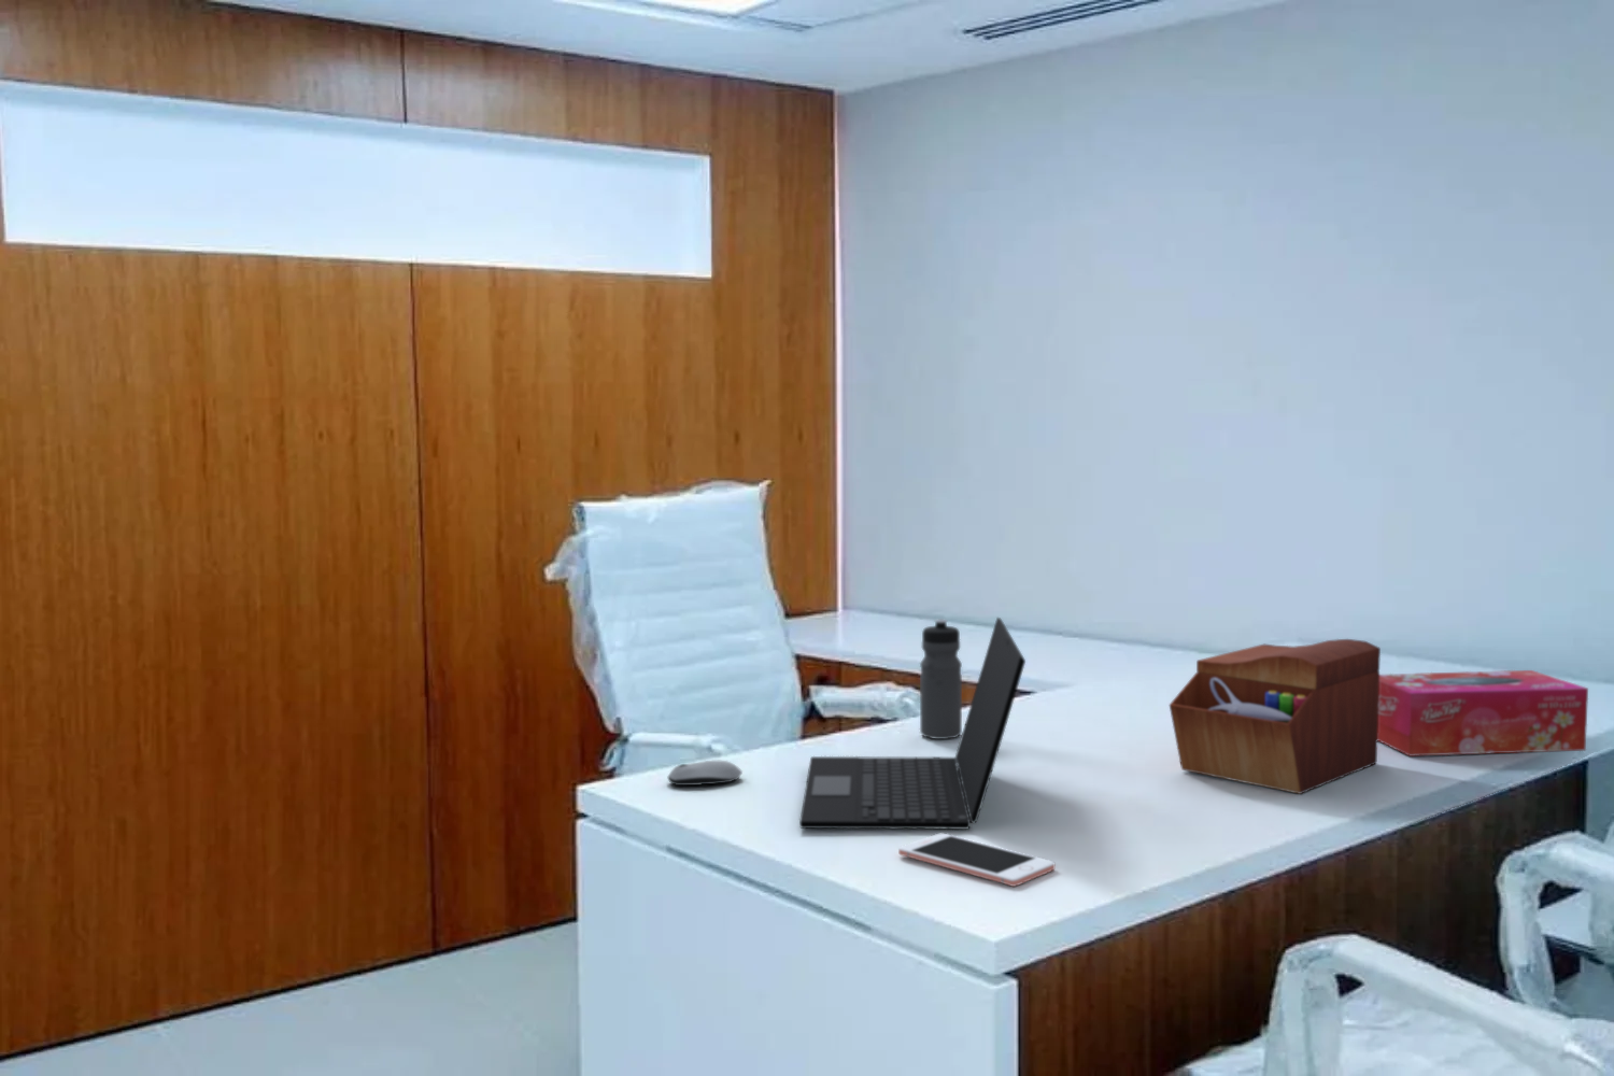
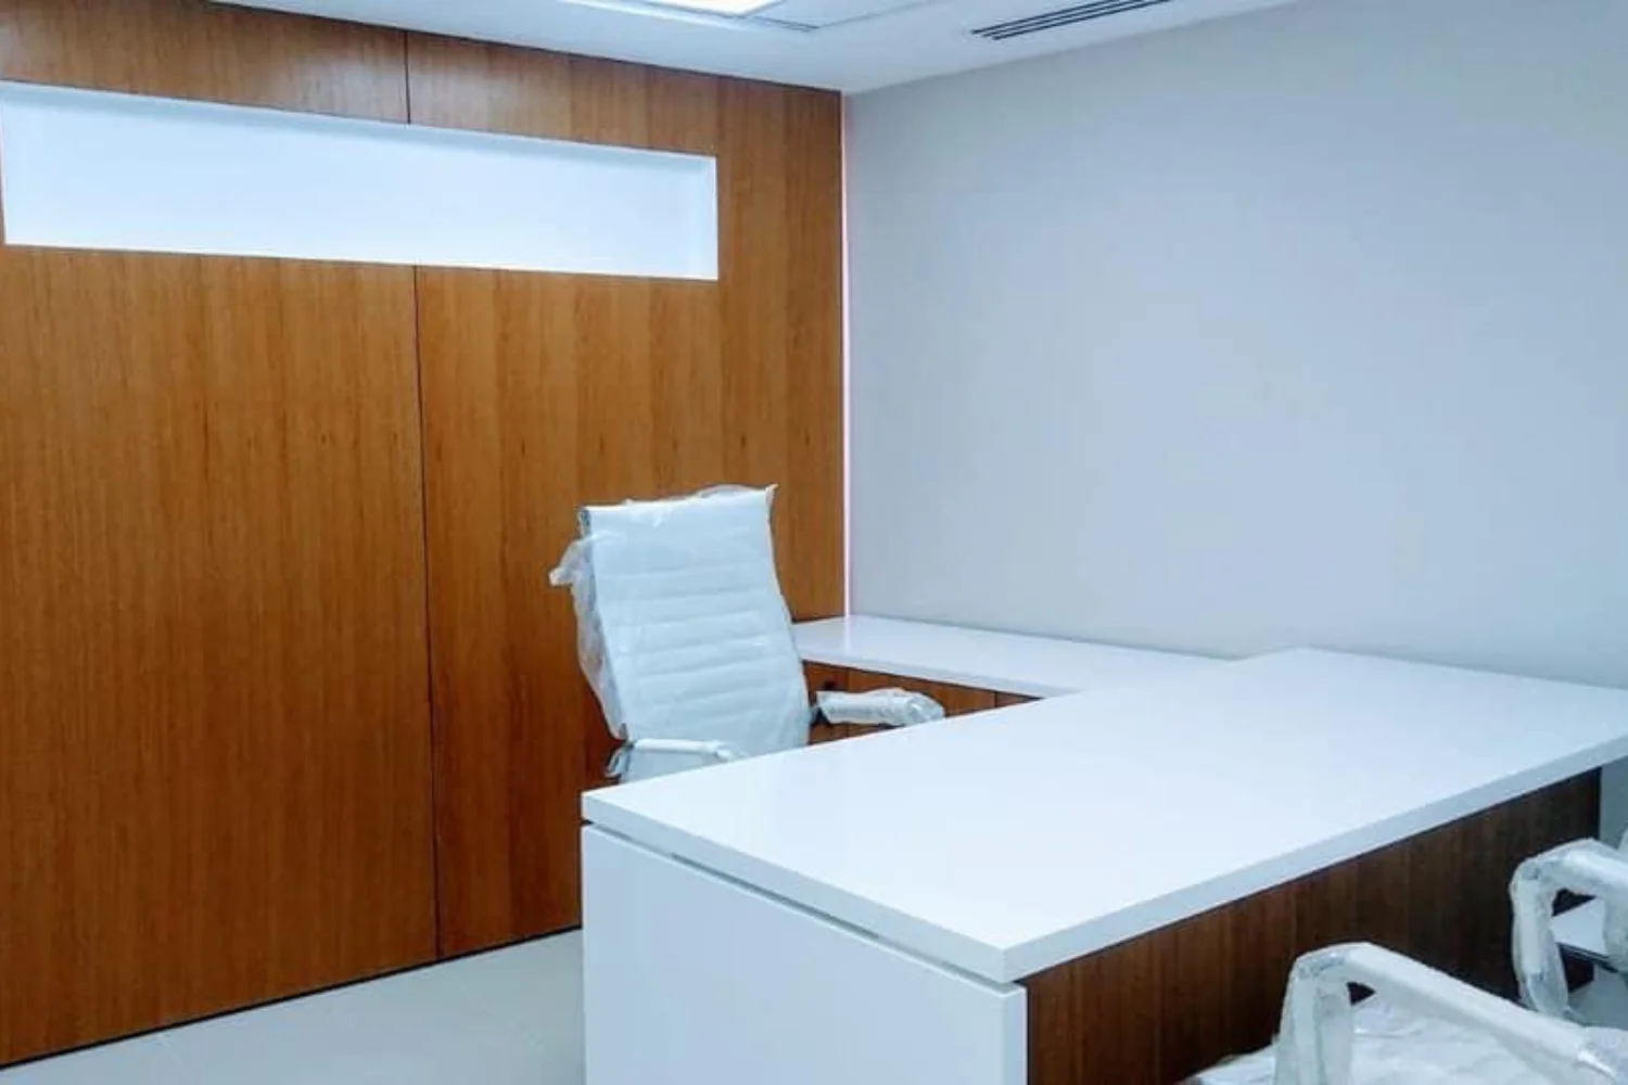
- water bottle (940, 677)
- tissue box (1472, 711)
- cell phone (975, 857)
- computer mouse (705, 771)
- sewing box (1271, 707)
- laptop (908, 758)
